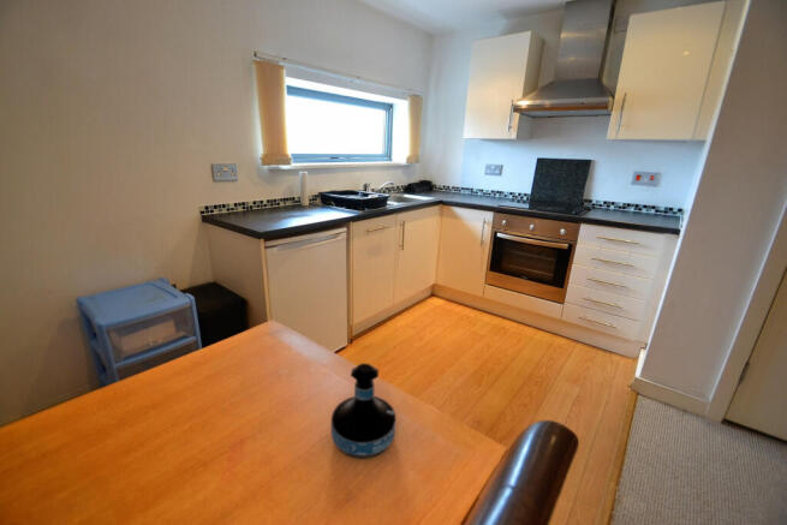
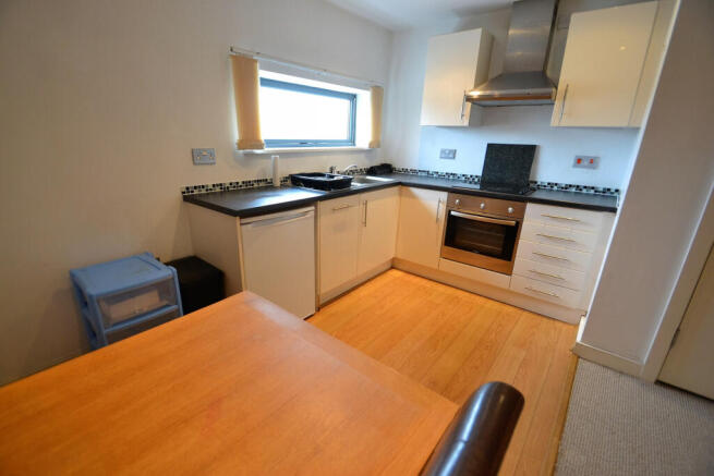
- tequila bottle (364, 402)
